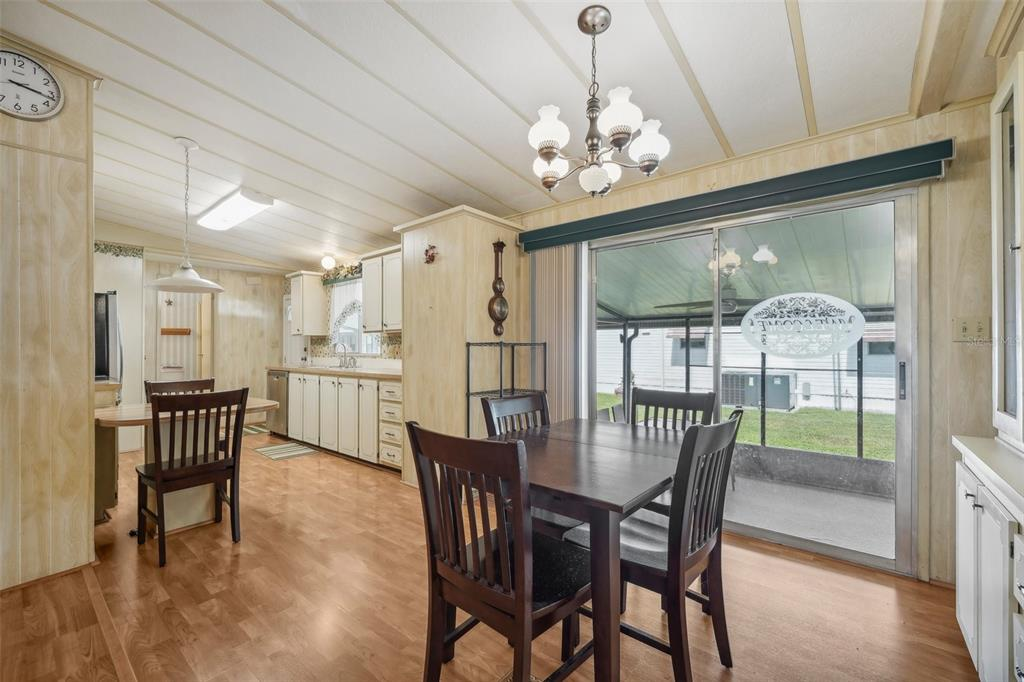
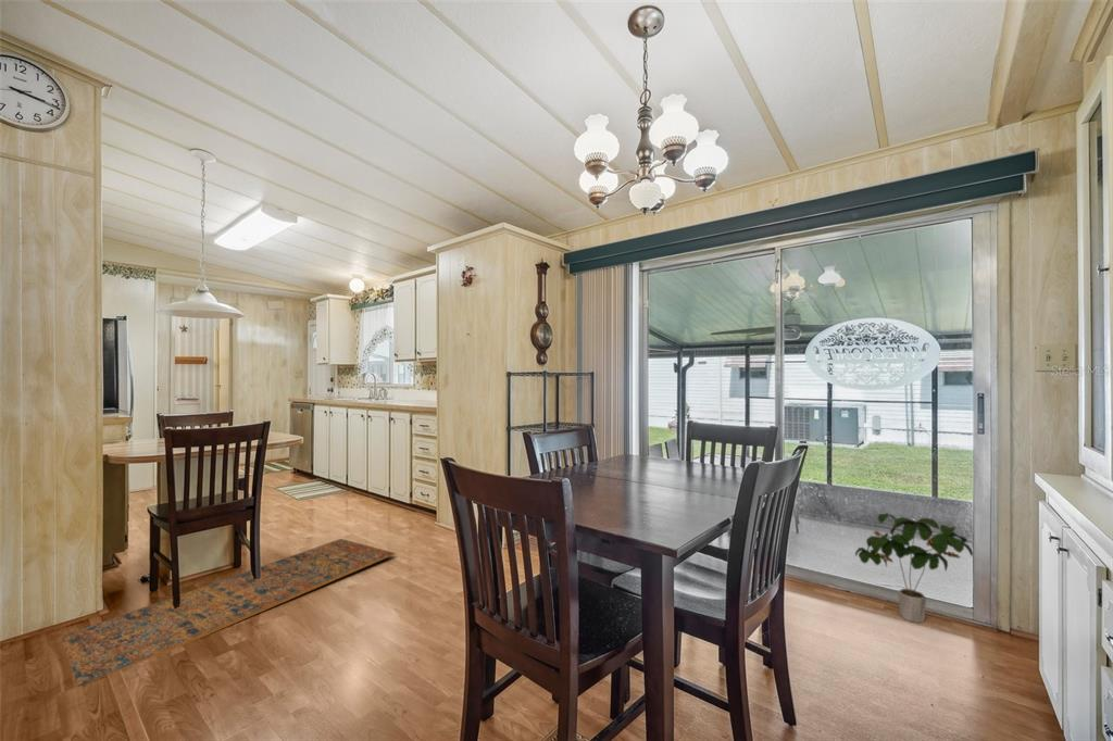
+ potted plant (910, 565)
+ rug (222, 601)
